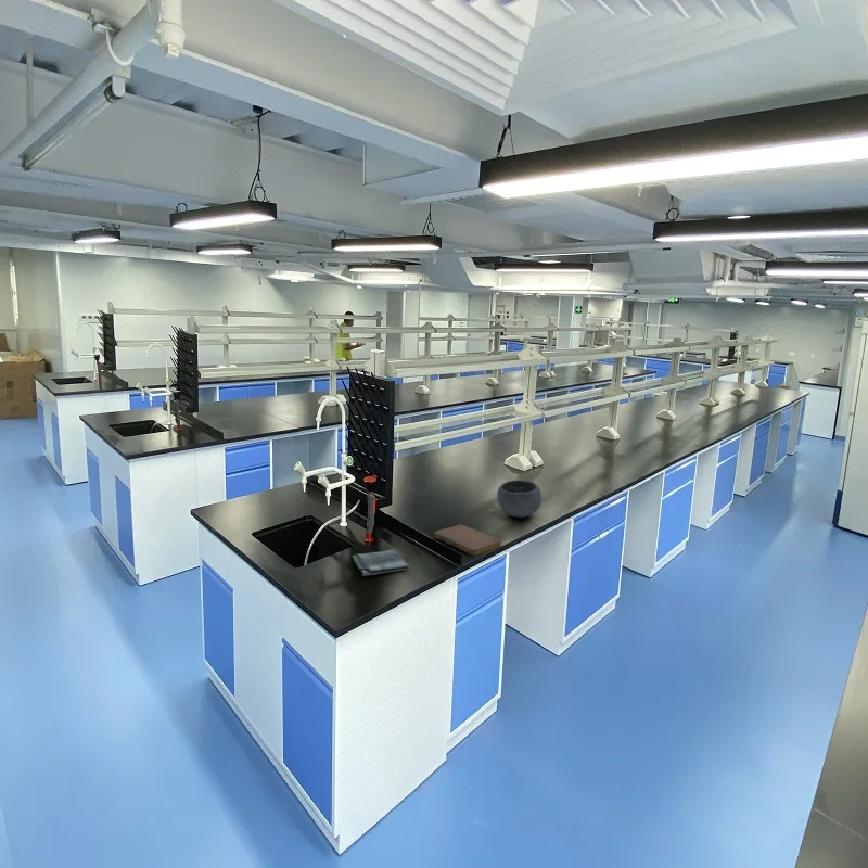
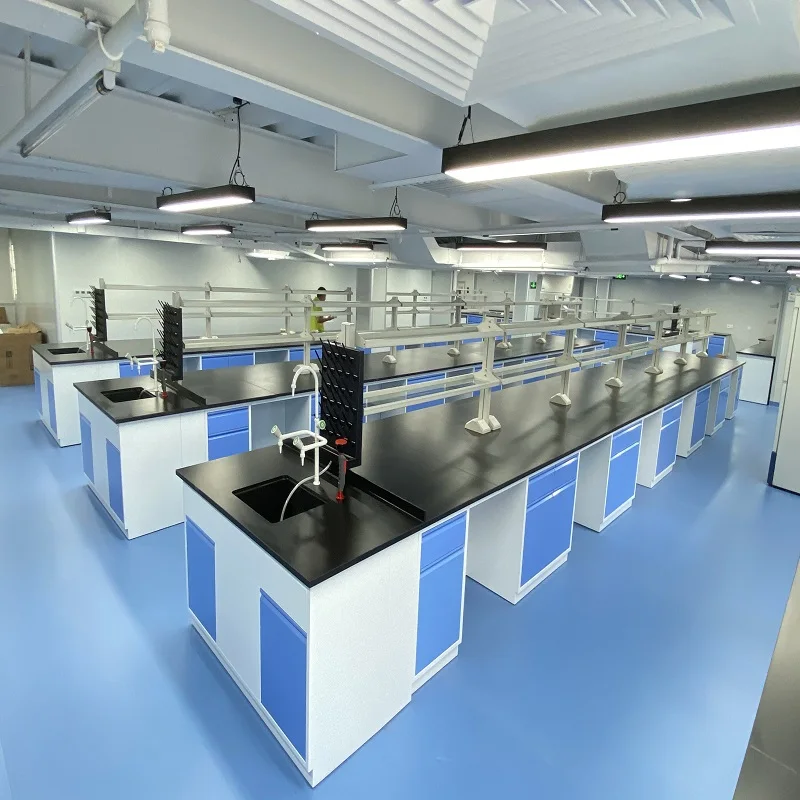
- notebook (467, 539)
- dish towel (379, 560)
- bowl (519, 499)
